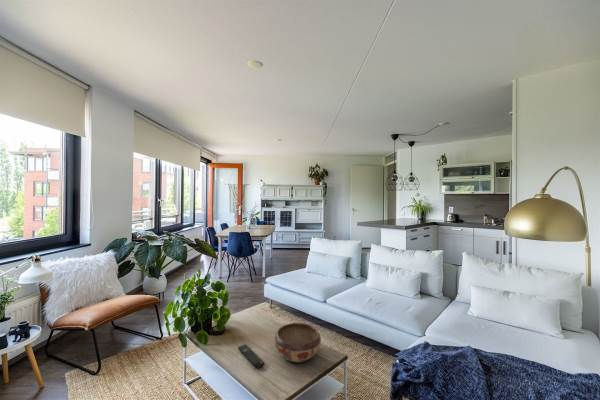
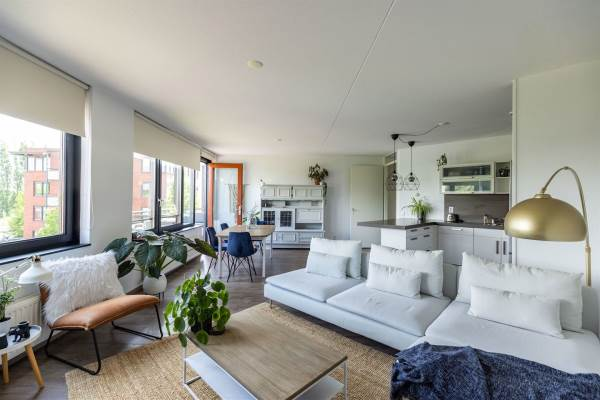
- decorative bowl (297, 343)
- remote control (250, 355)
